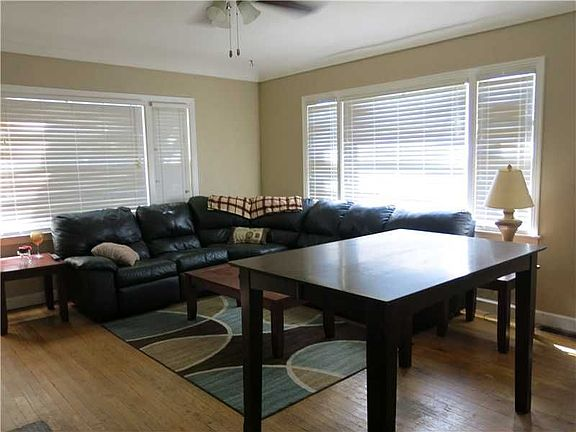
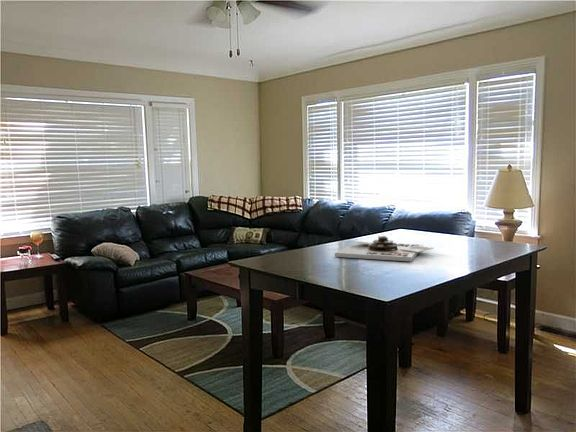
+ board game (387, 244)
